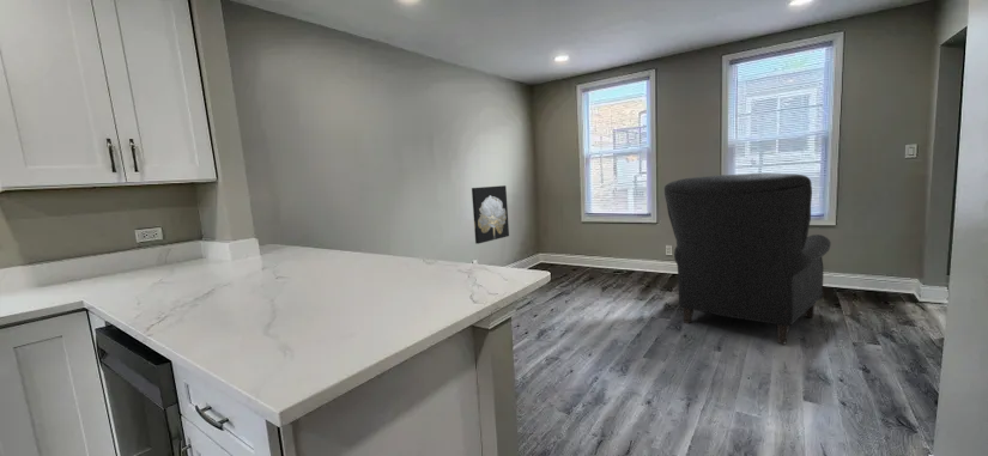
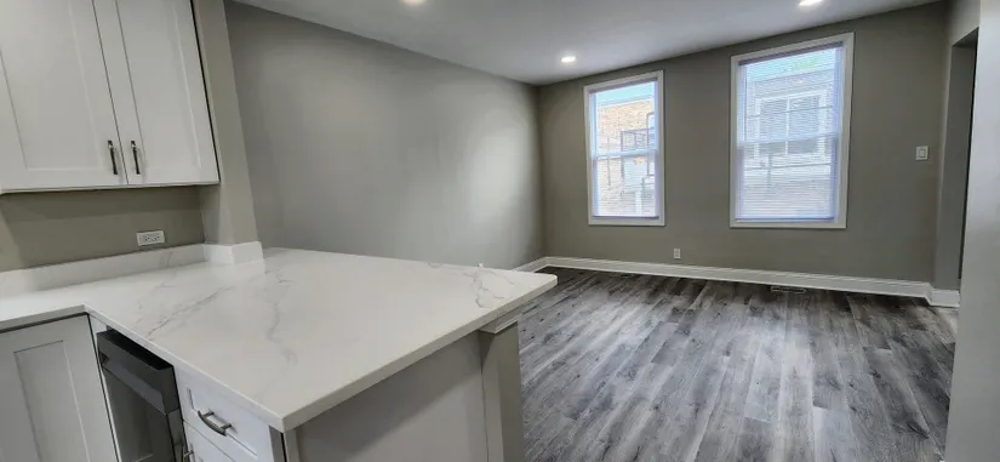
- chair (744, 248)
- wall art (491, 213)
